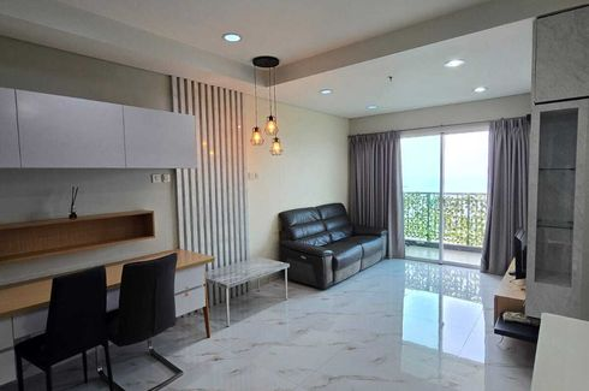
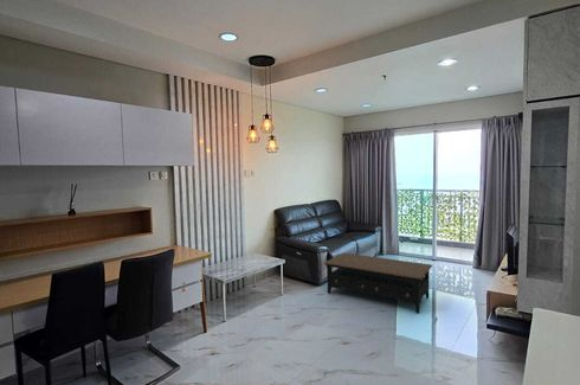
+ coffee table (376, 278)
